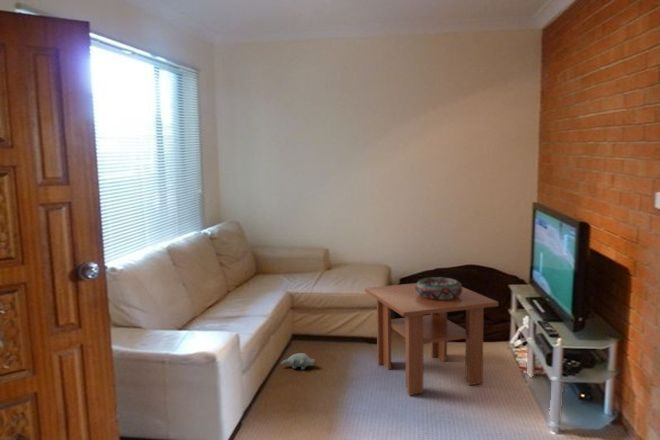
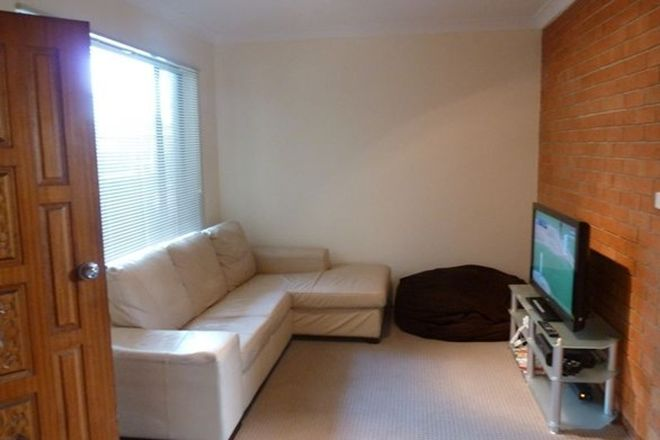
- decorative bowl (438, 288)
- plush toy (299, 360)
- coffee table (427, 334)
